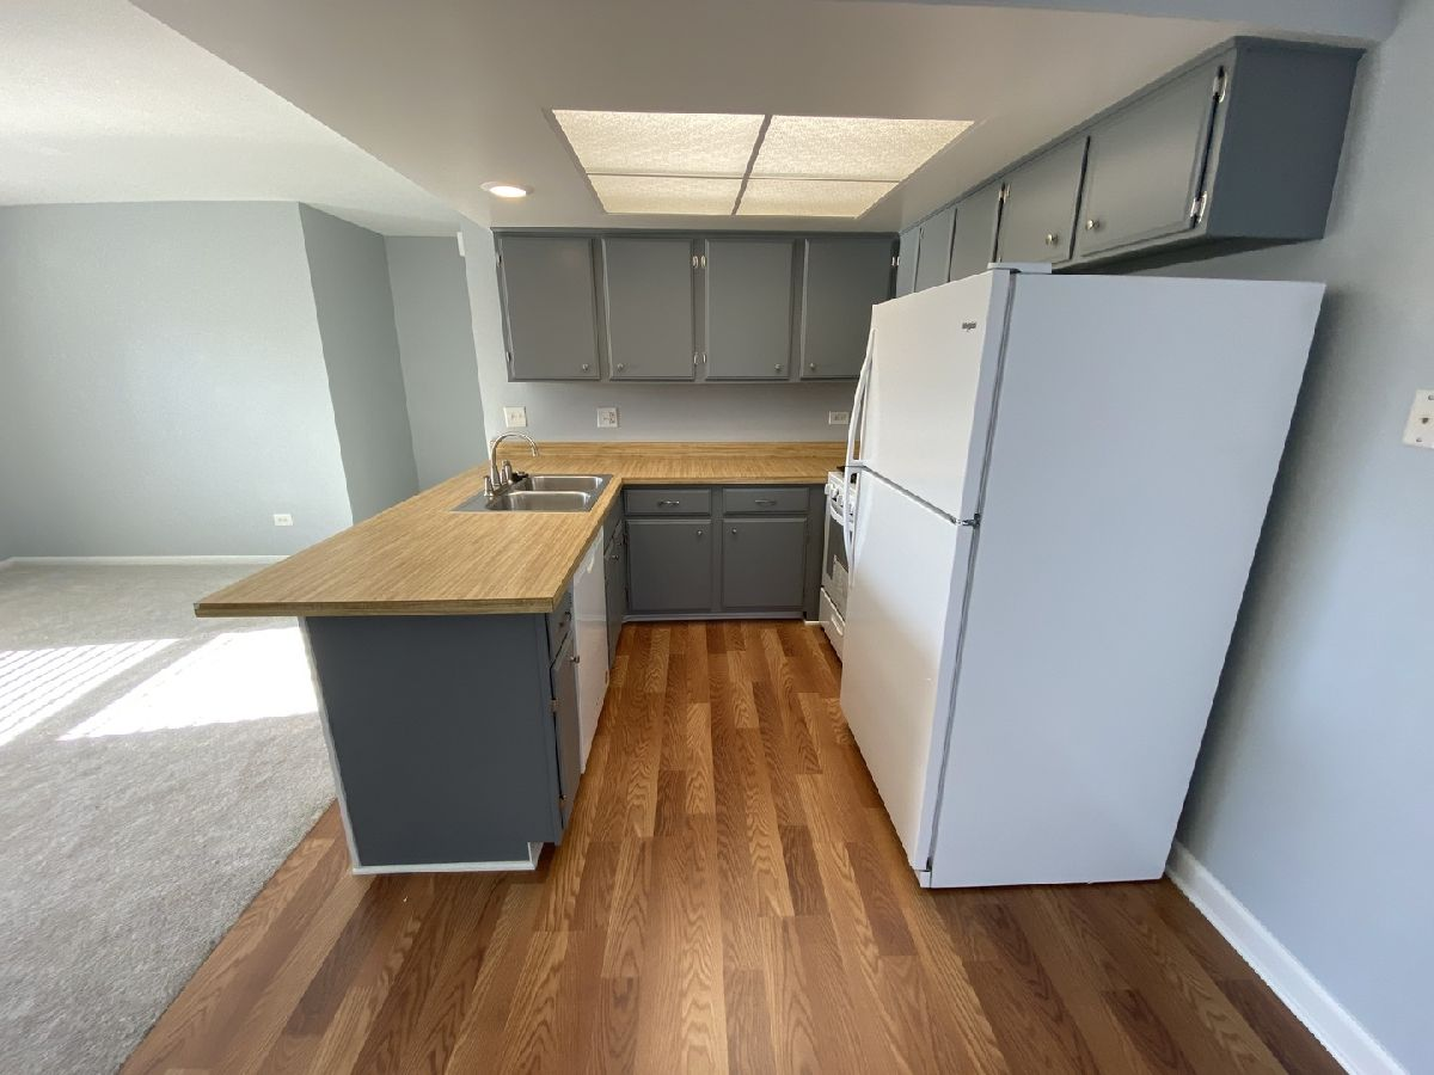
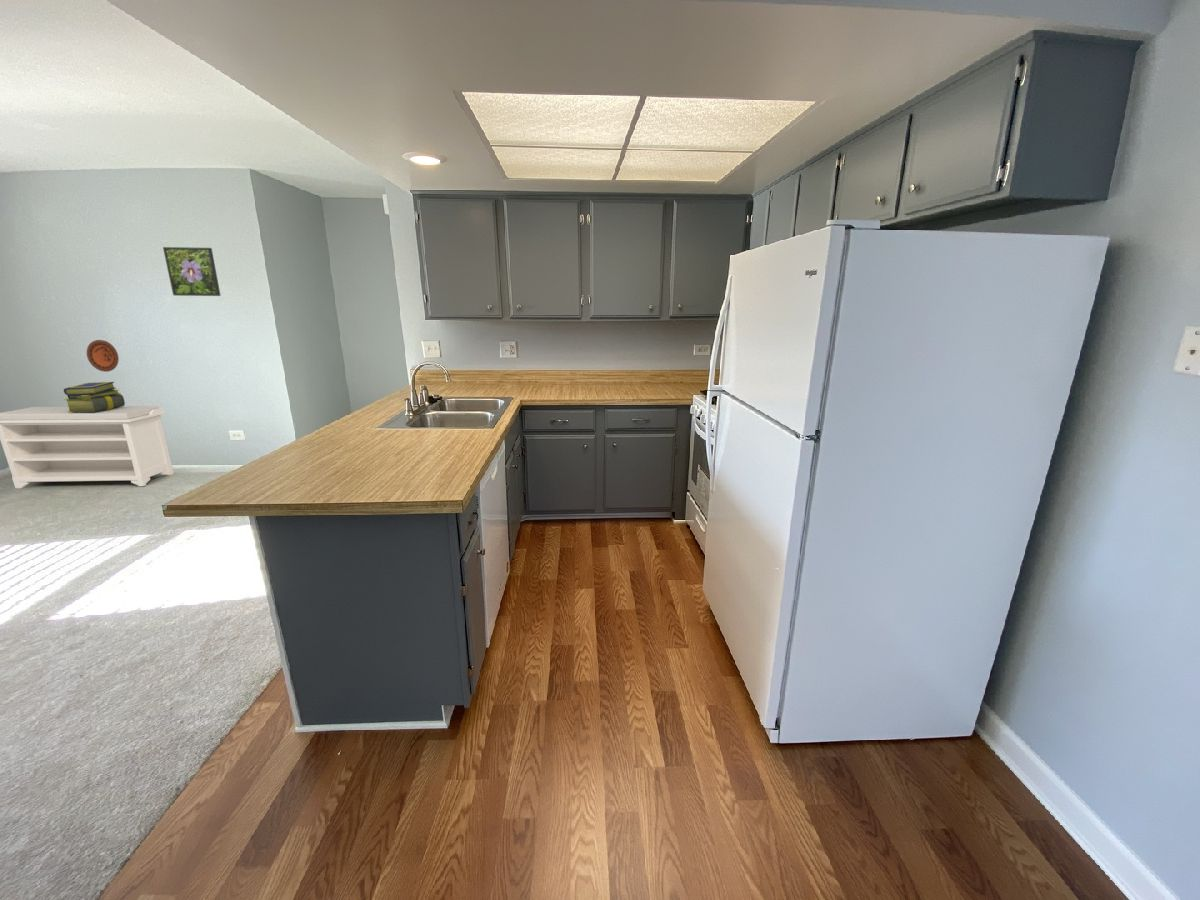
+ bench (89, 445)
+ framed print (192, 271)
+ stack of books (94, 396)
+ decorative plate (103, 355)
